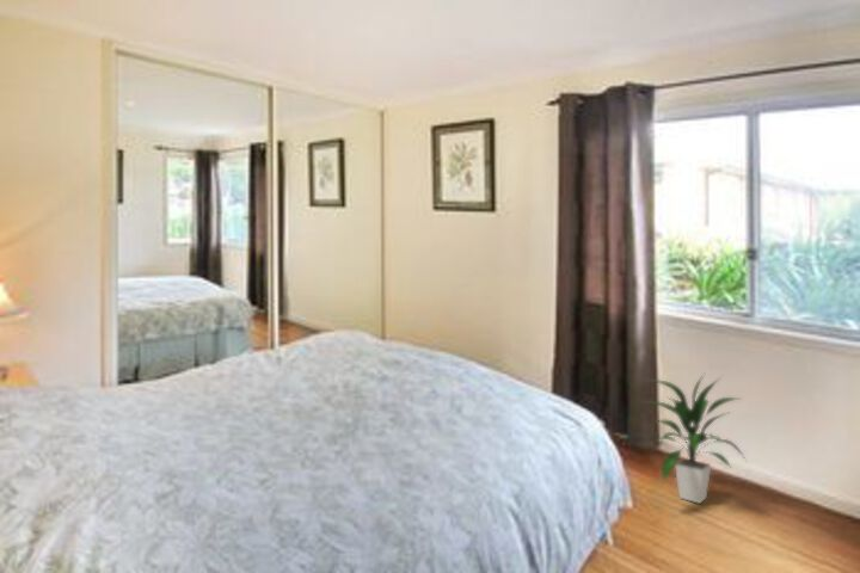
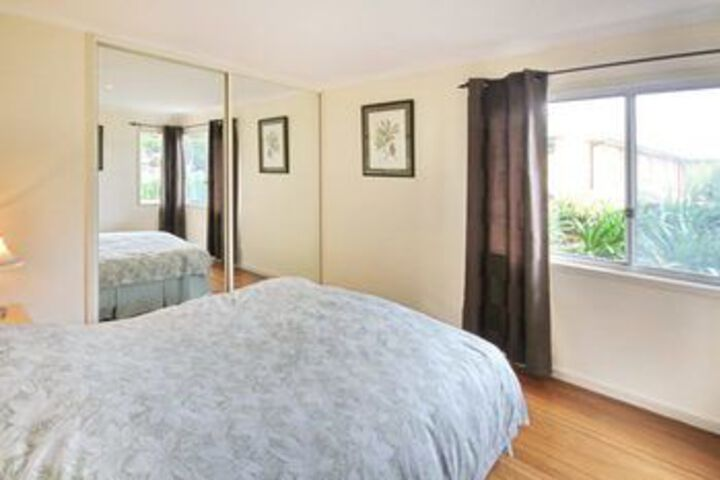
- indoor plant (688, 435)
